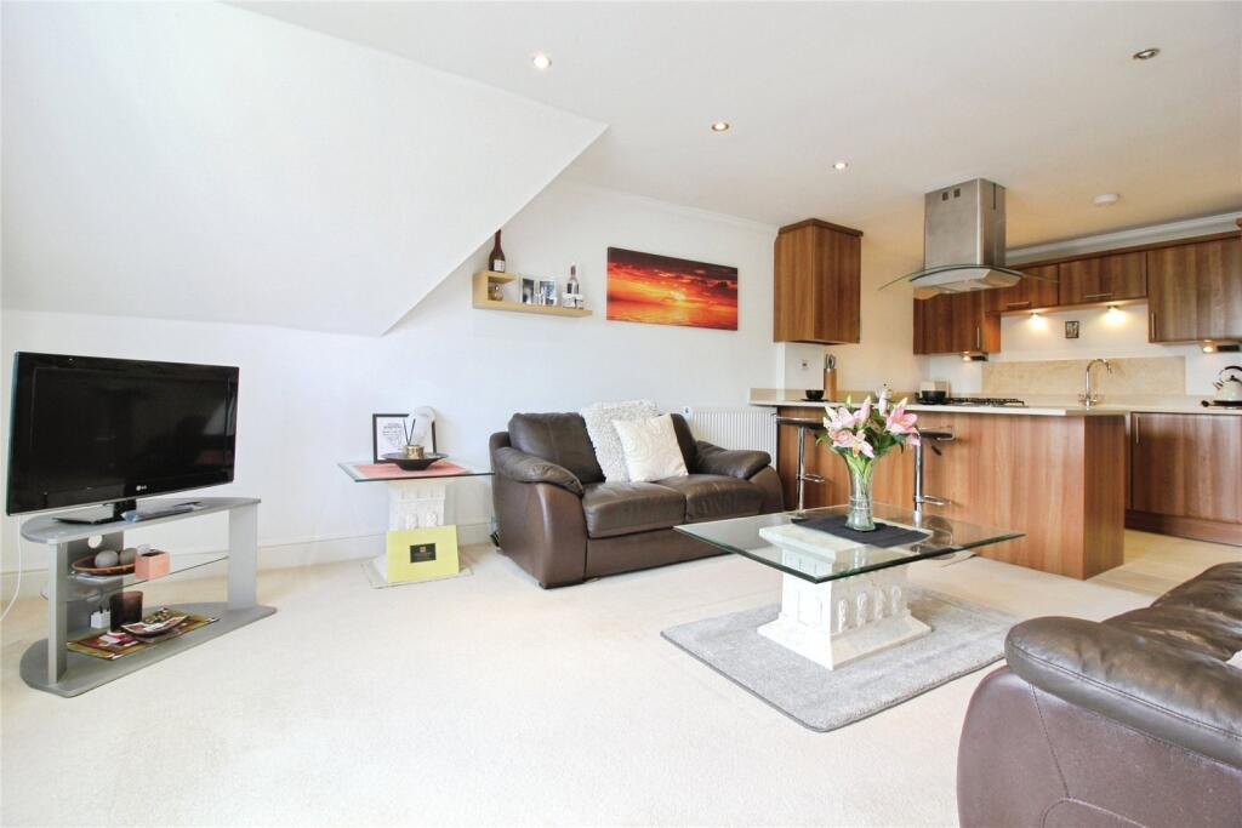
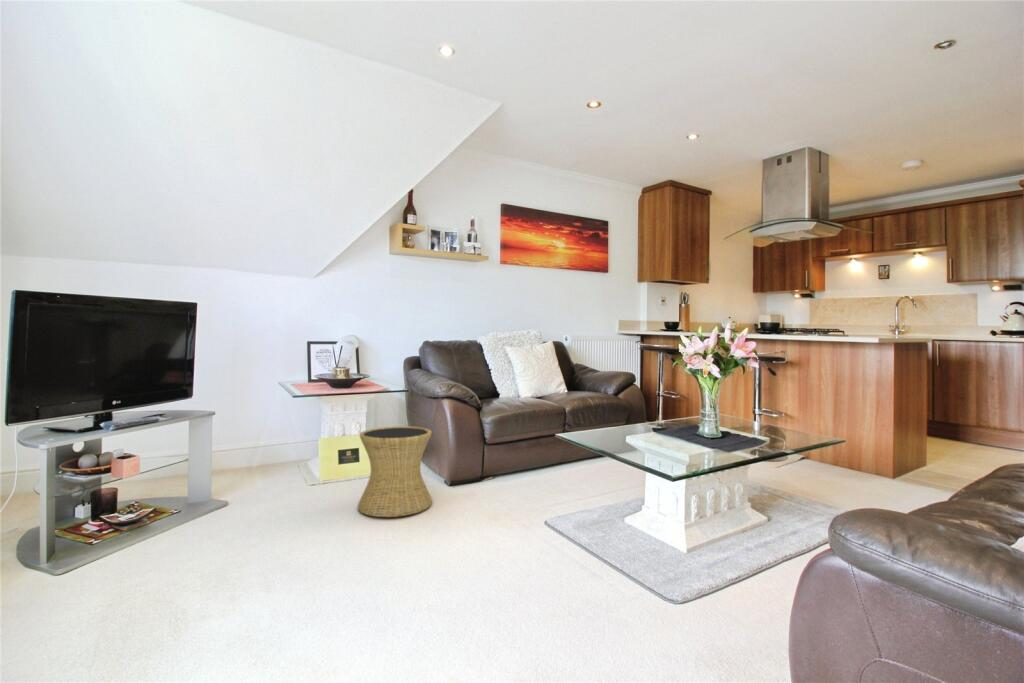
+ side table (395, 468)
